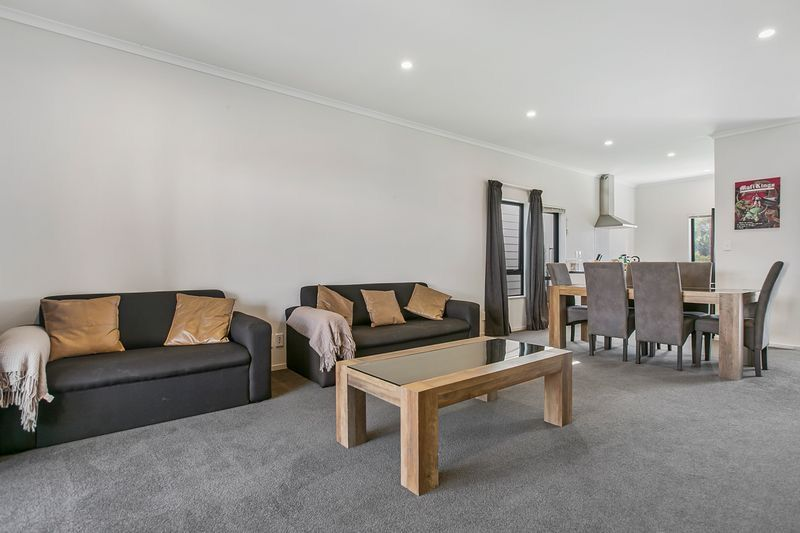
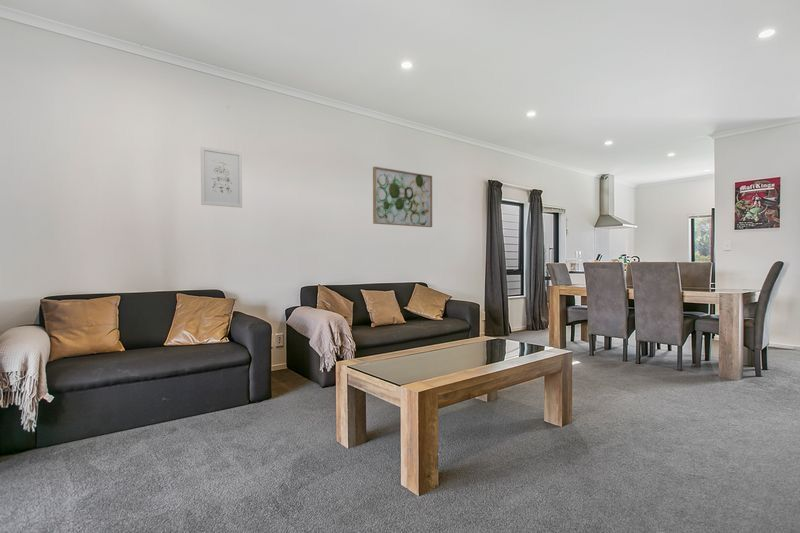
+ wall art (404, 198)
+ wall art (222, 178)
